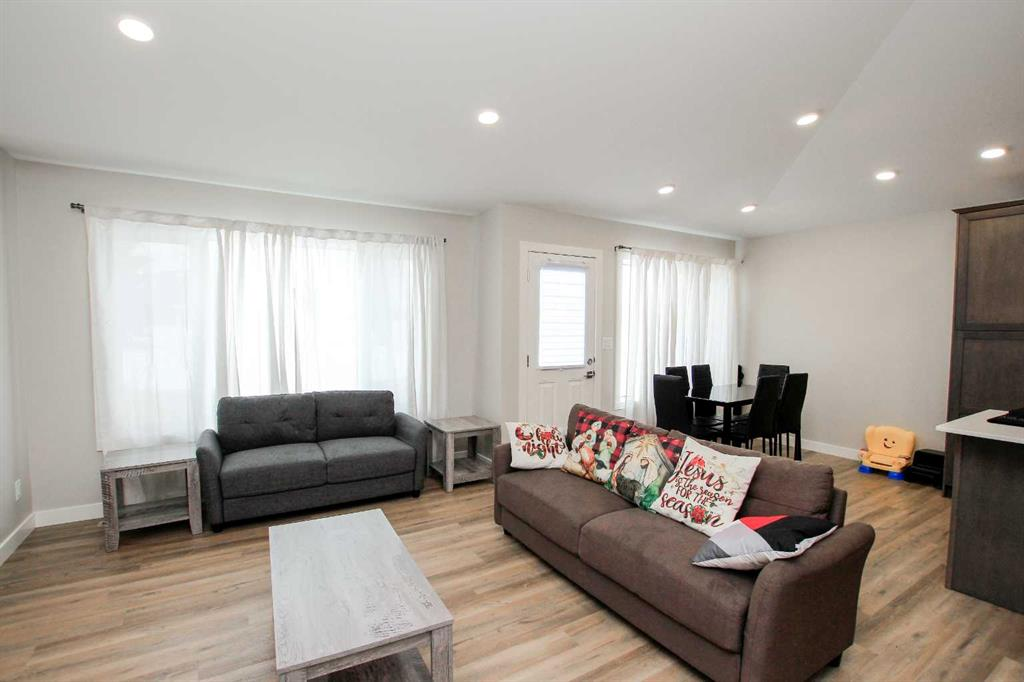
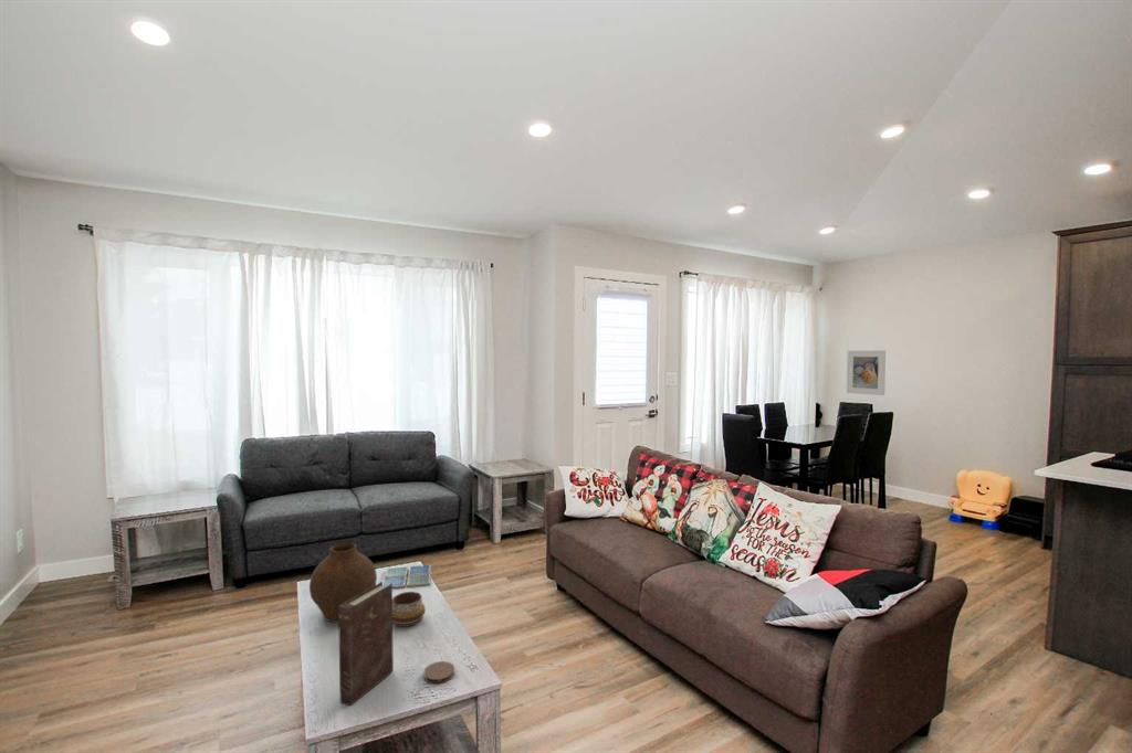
+ book (366, 640)
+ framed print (864, 372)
+ vase (344, 580)
+ decorative bowl (407, 608)
+ coaster (439, 671)
+ drink coaster (408, 576)
